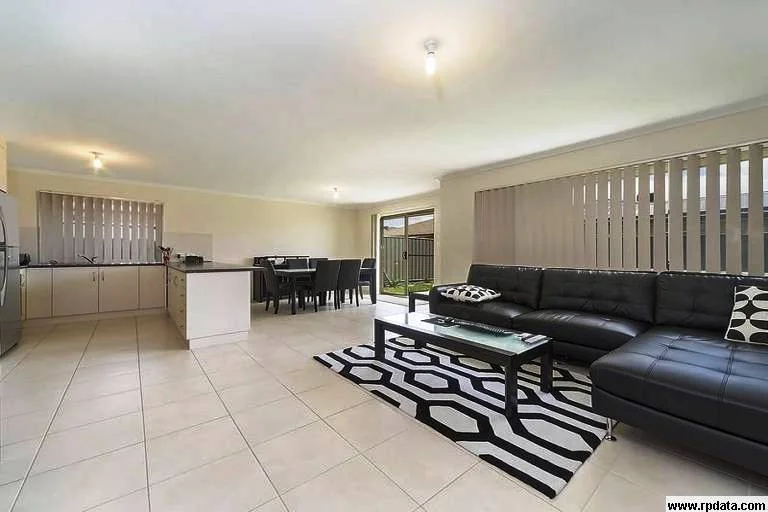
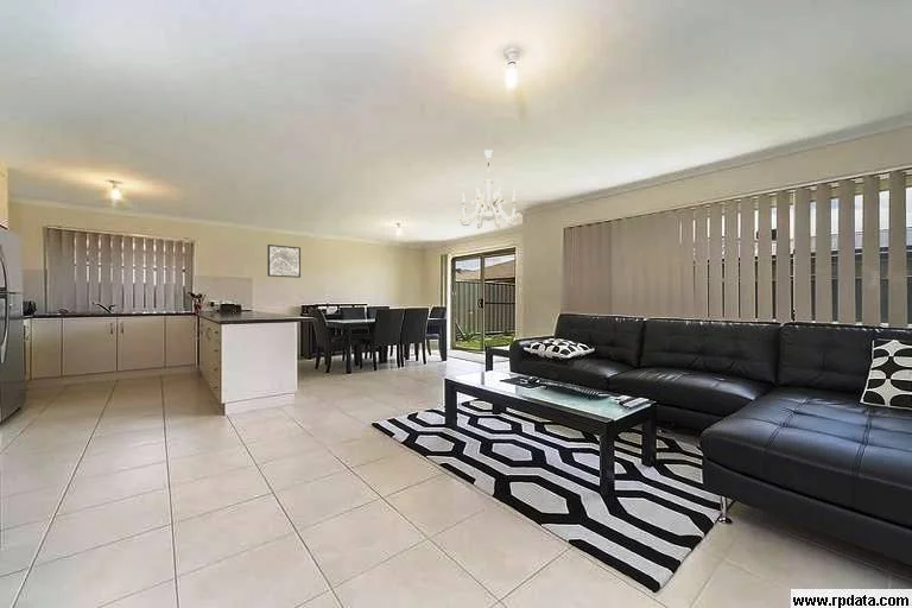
+ chandelier (488, 189)
+ wall art (284, 261)
